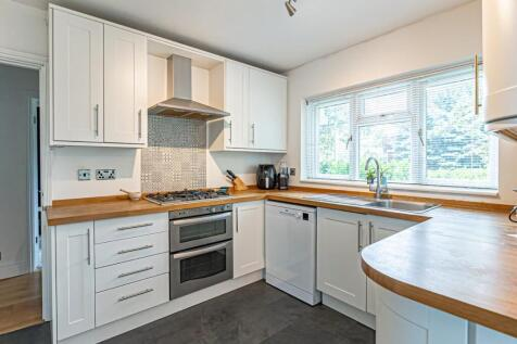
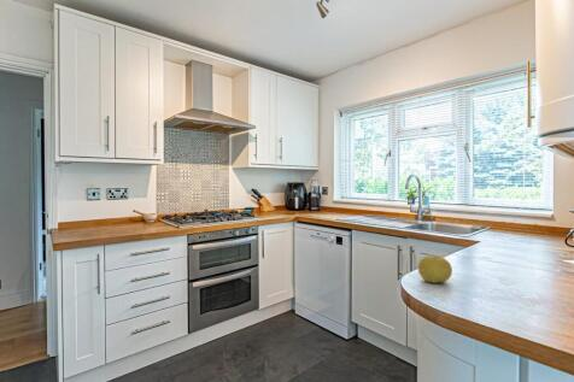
+ fruit (434, 269)
